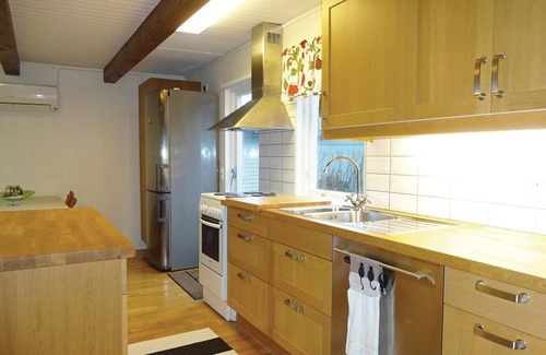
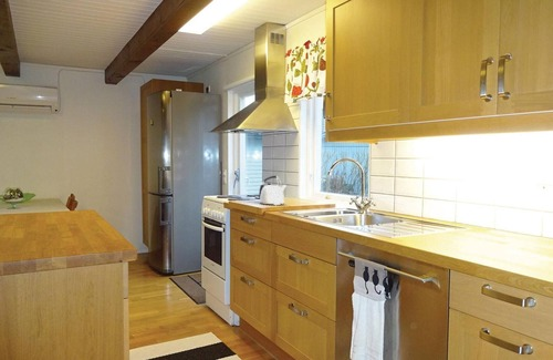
+ kettle (272, 189)
